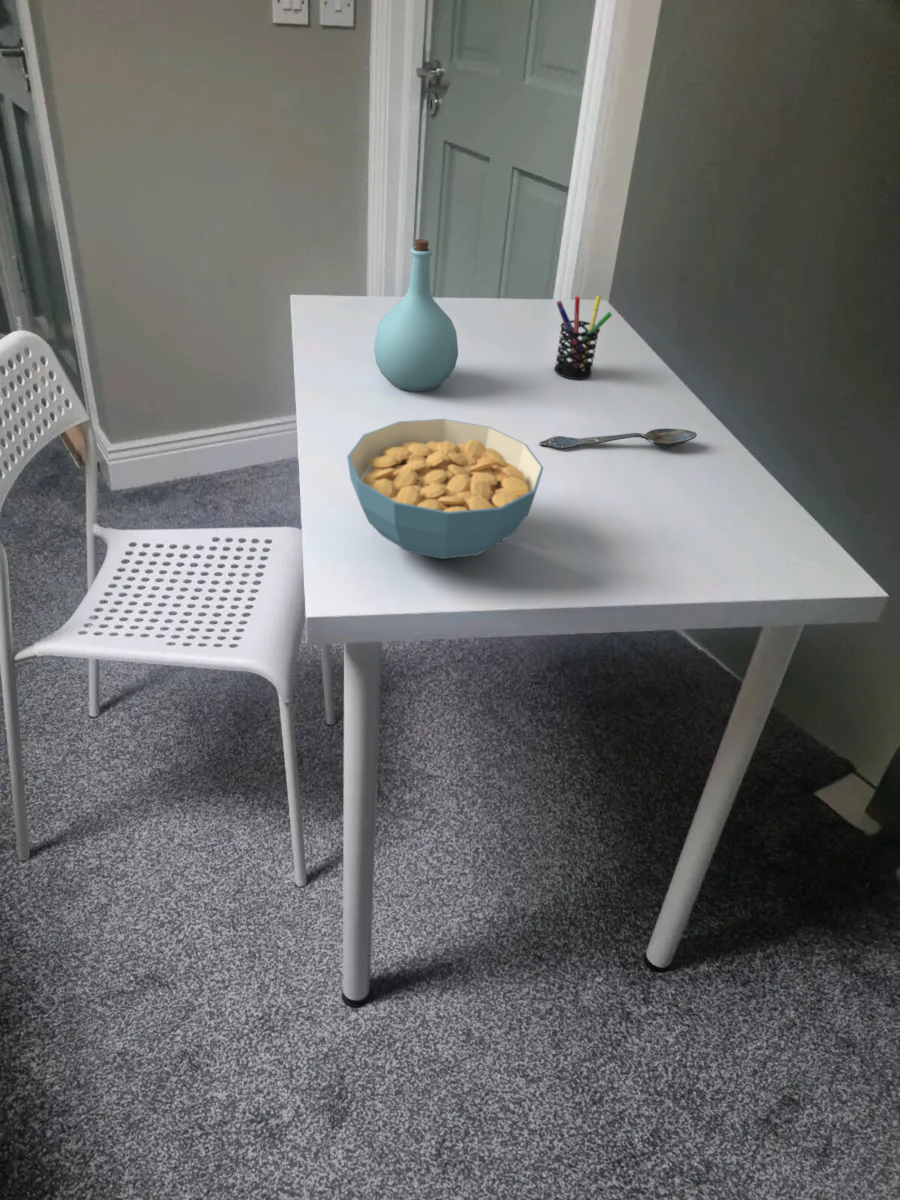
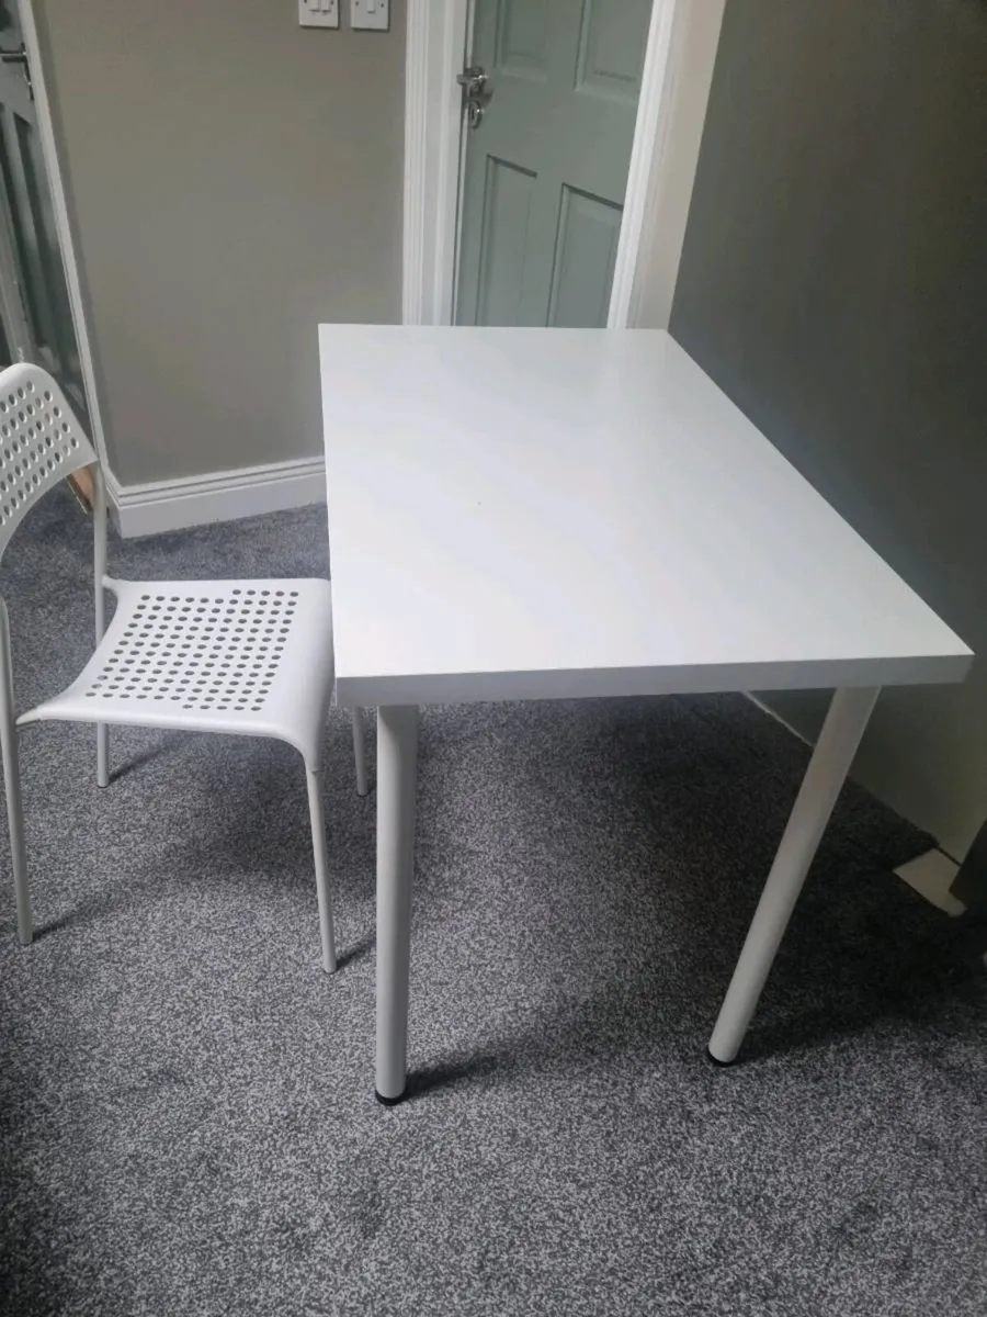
- bottle (418, 314)
- pen holder (582, 334)
- spoon (618, 438)
- cereal bowl (442, 503)
